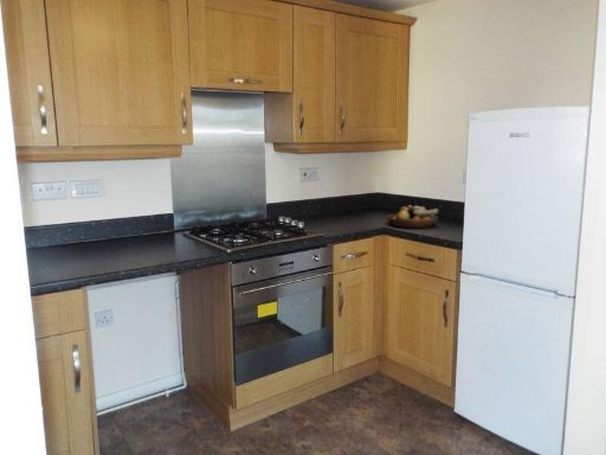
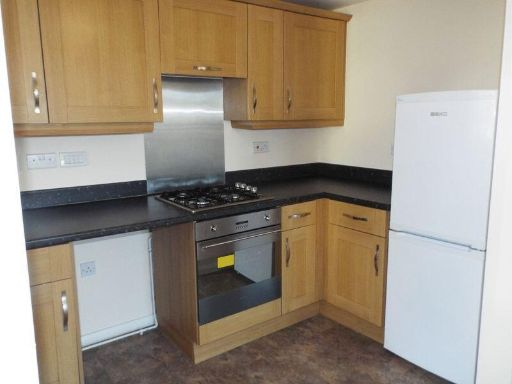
- fruit bowl (412, 214)
